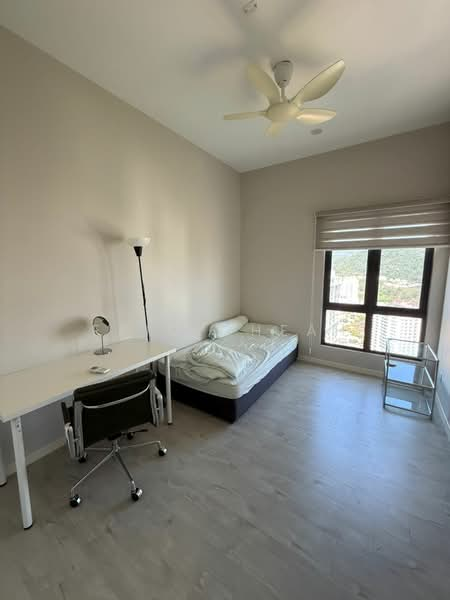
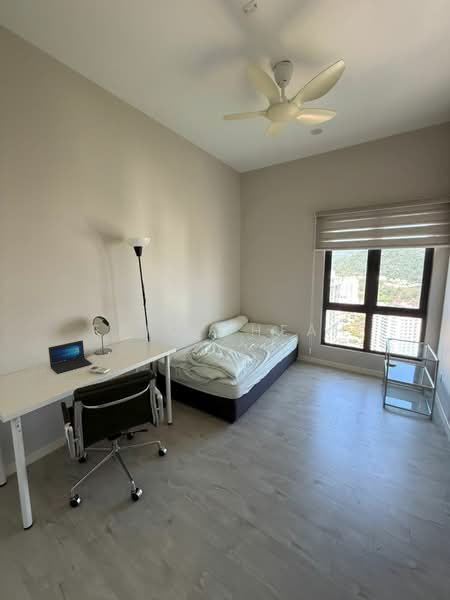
+ laptop (70, 355)
